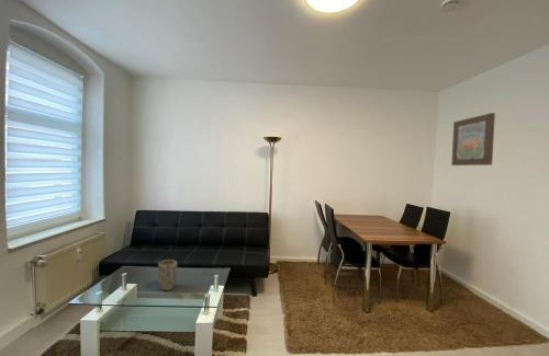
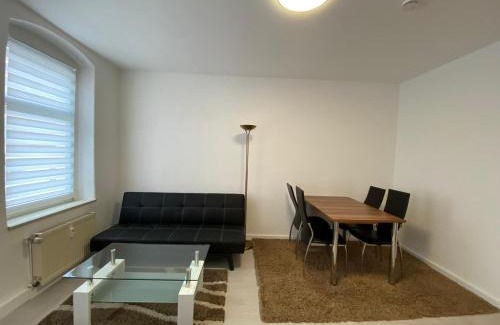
- plant pot (167, 275)
- wall art (471, 141)
